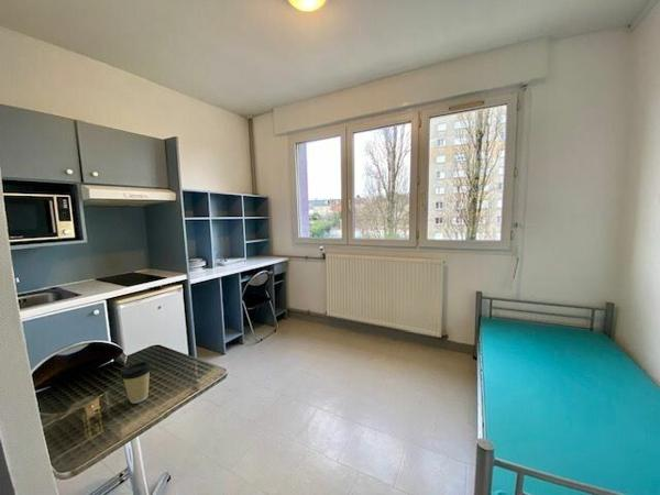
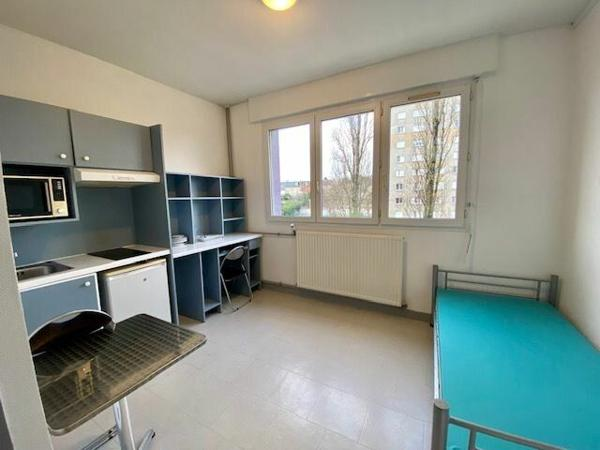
- coffee cup (136, 382)
